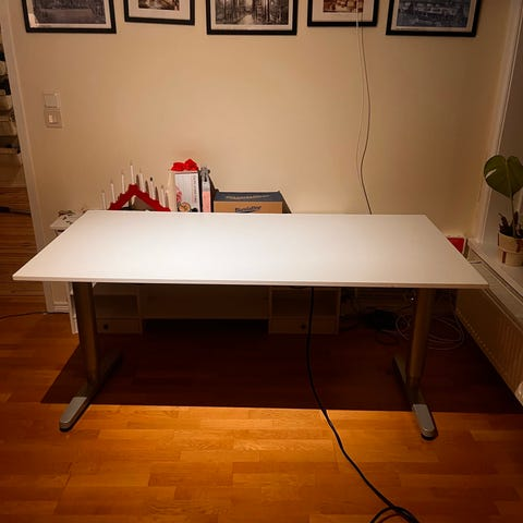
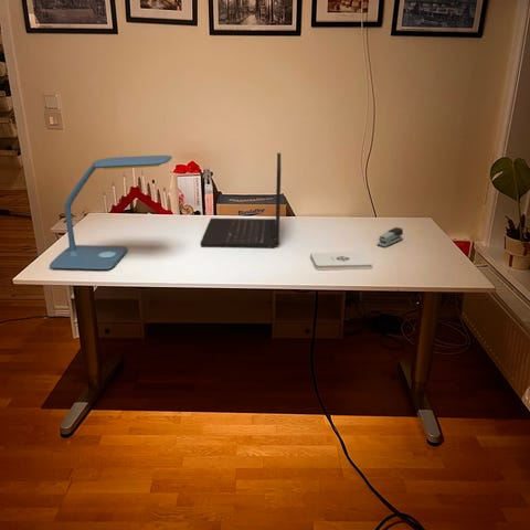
+ stapler (391, 236)
+ laptop (242, 219)
+ notepad (340, 261)
+ desk lamp (112, 246)
